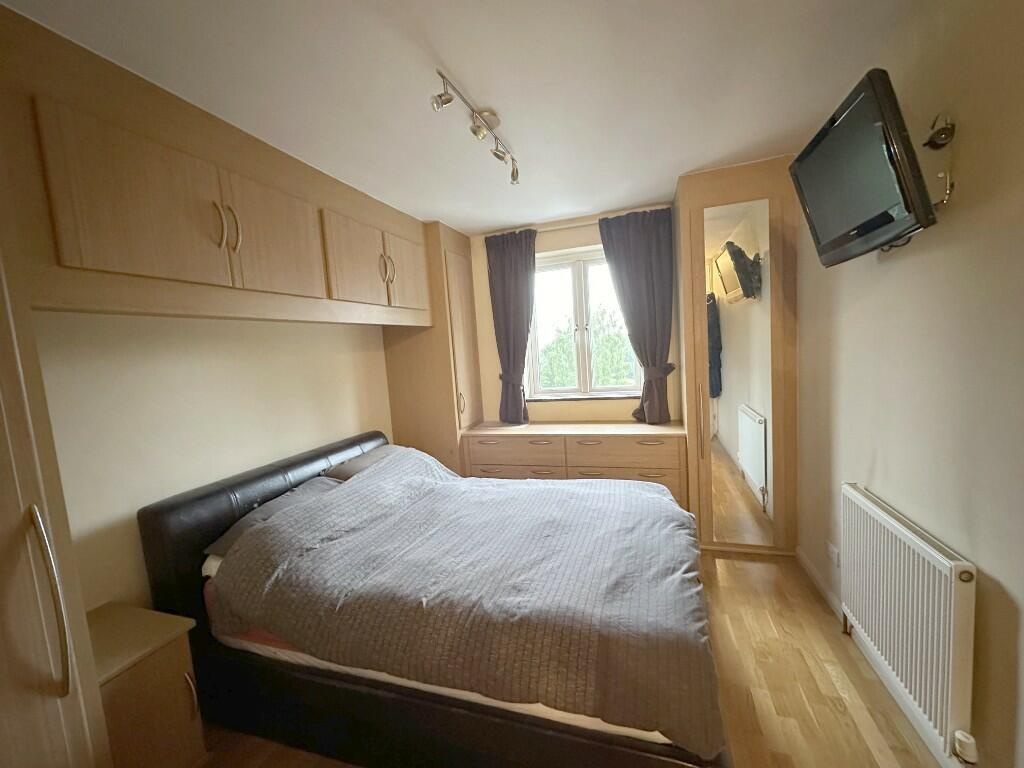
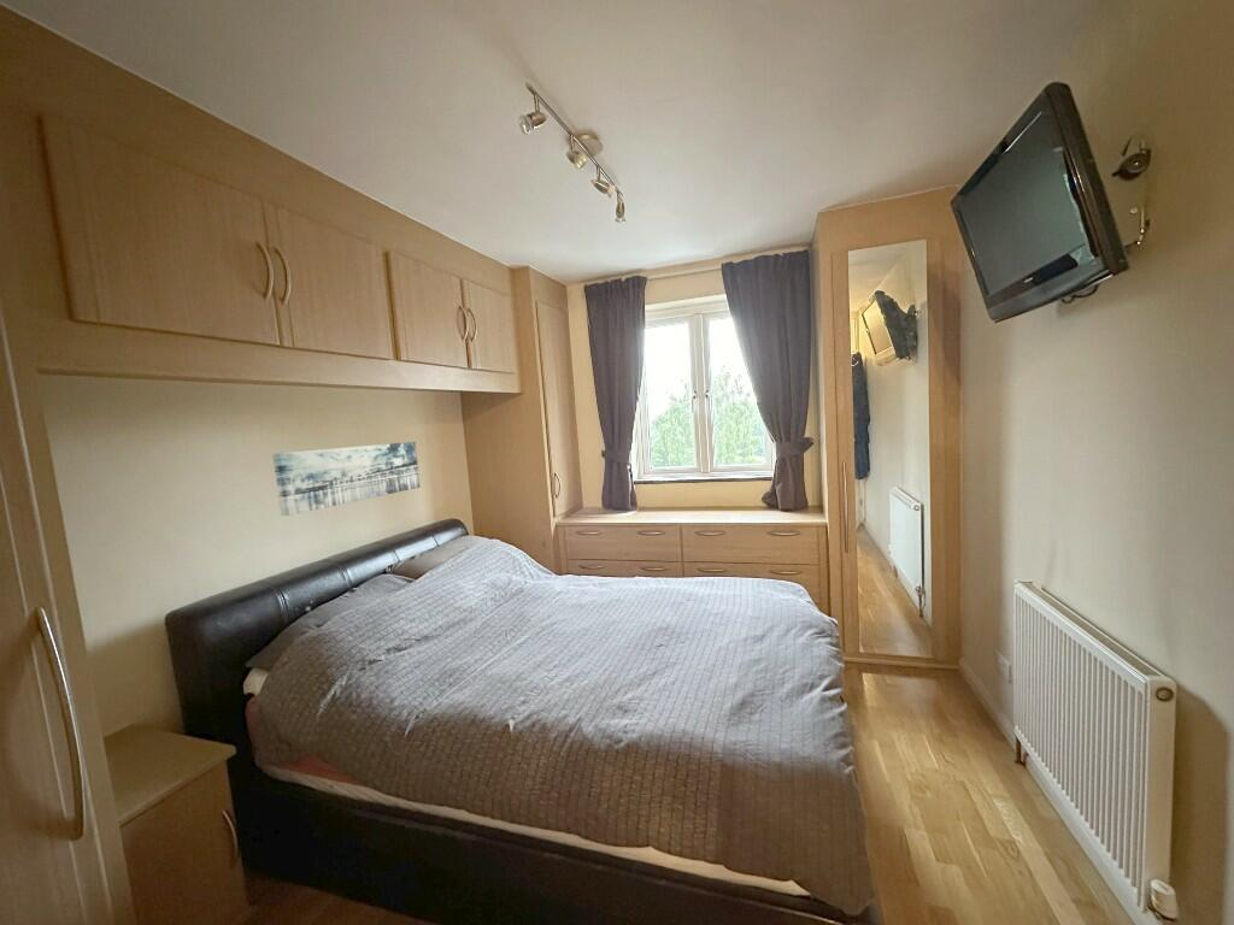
+ wall art (358, 472)
